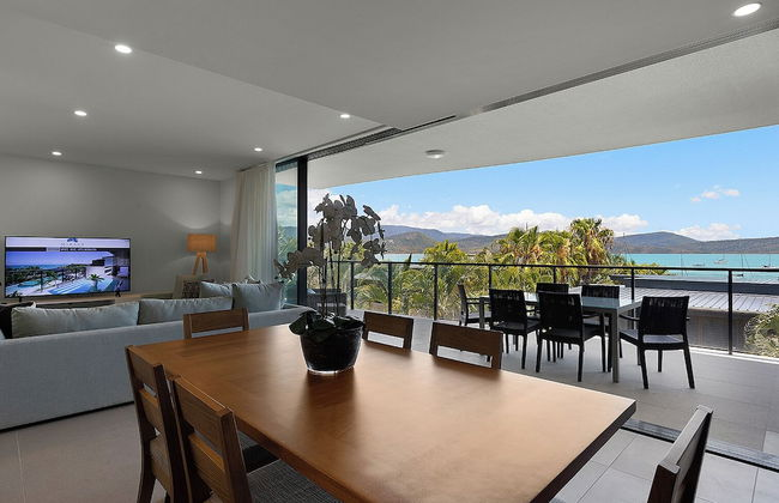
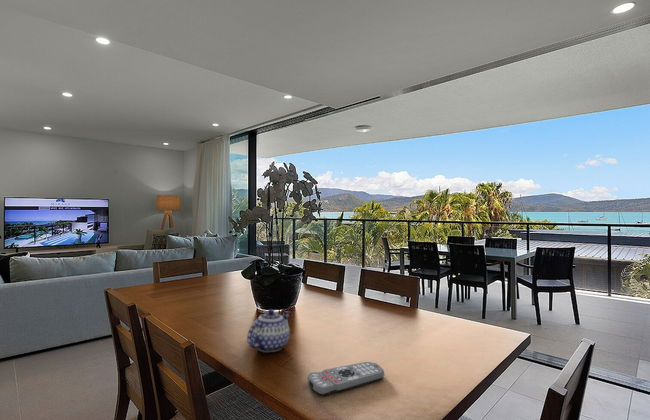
+ teapot (270, 328)
+ remote control (347, 377)
